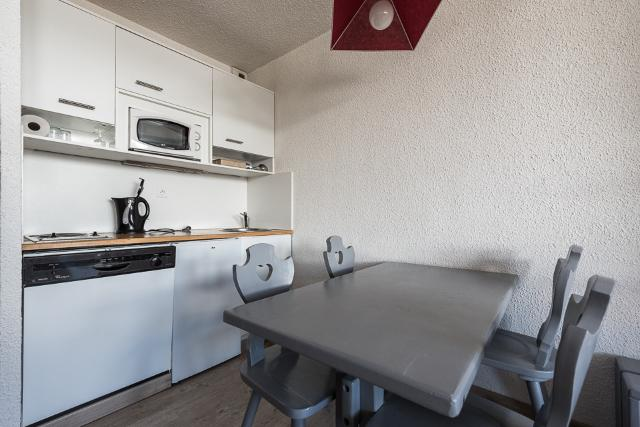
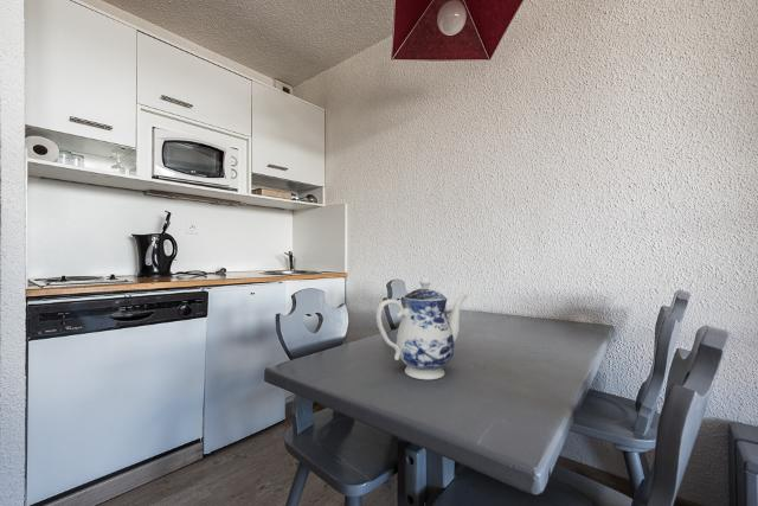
+ teapot (424, 324)
